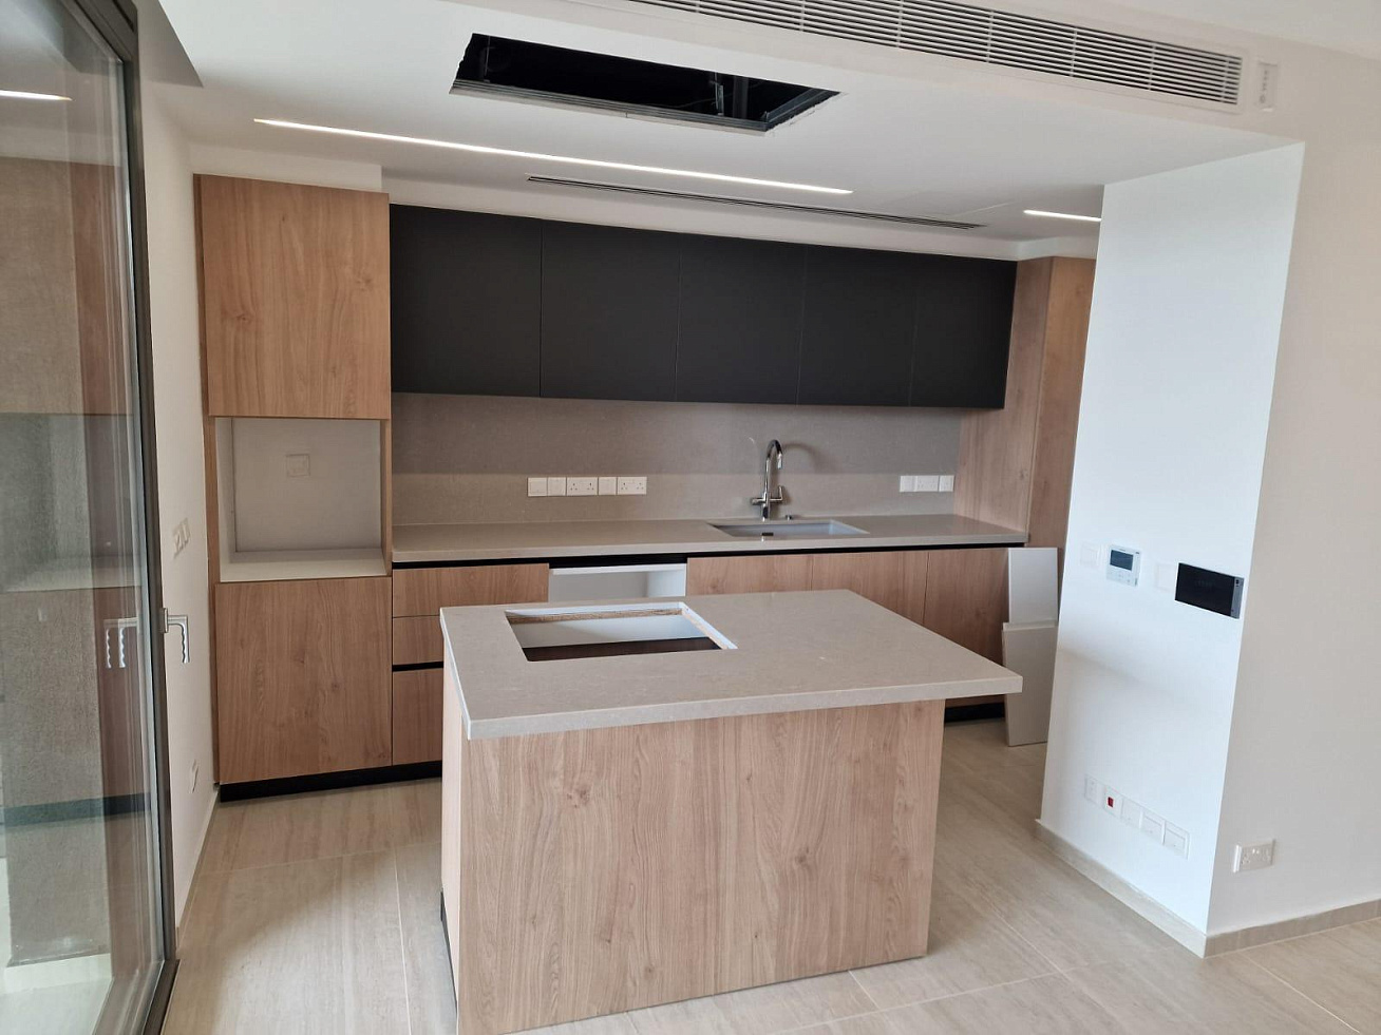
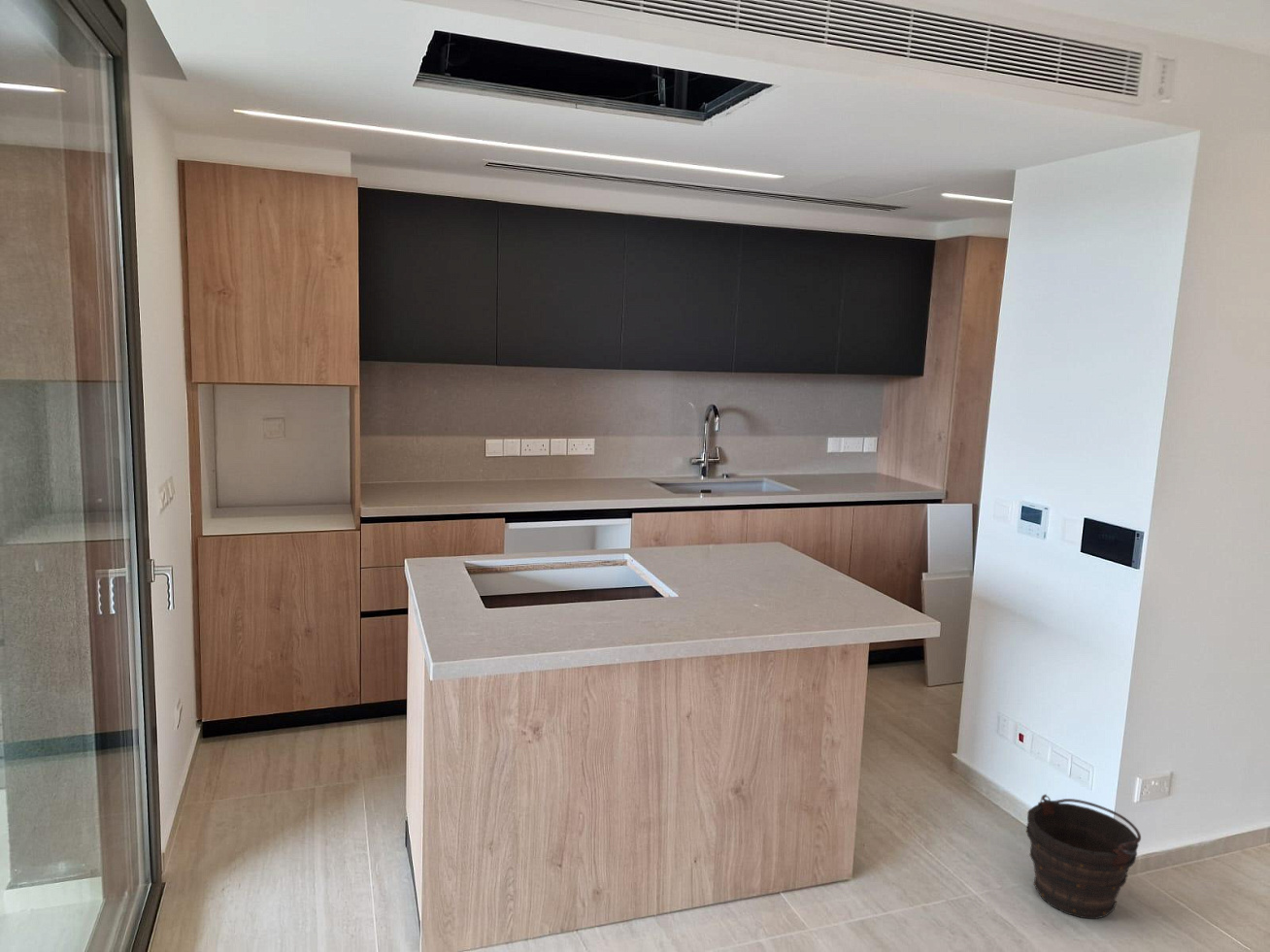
+ bucket (1079, 858)
